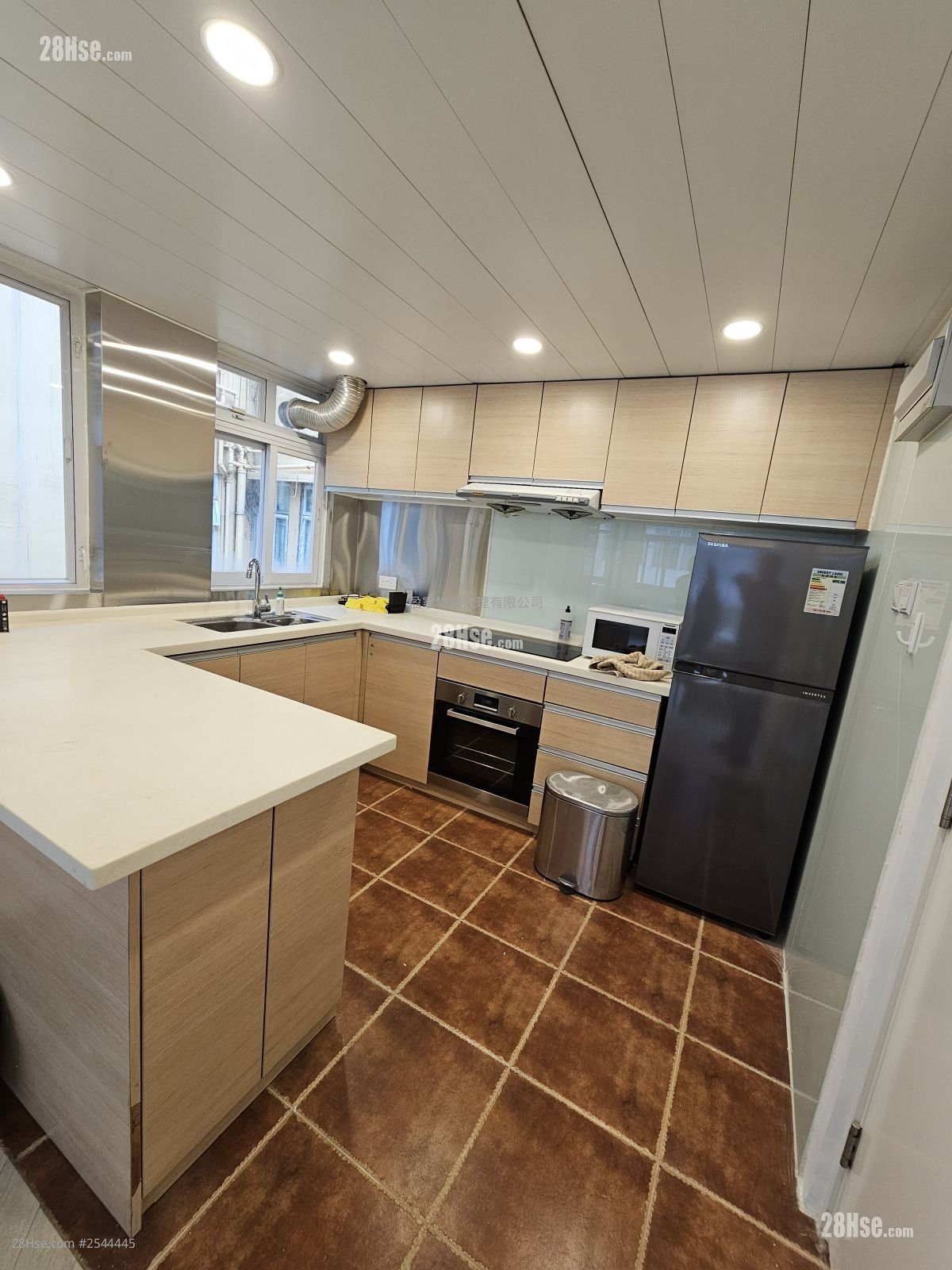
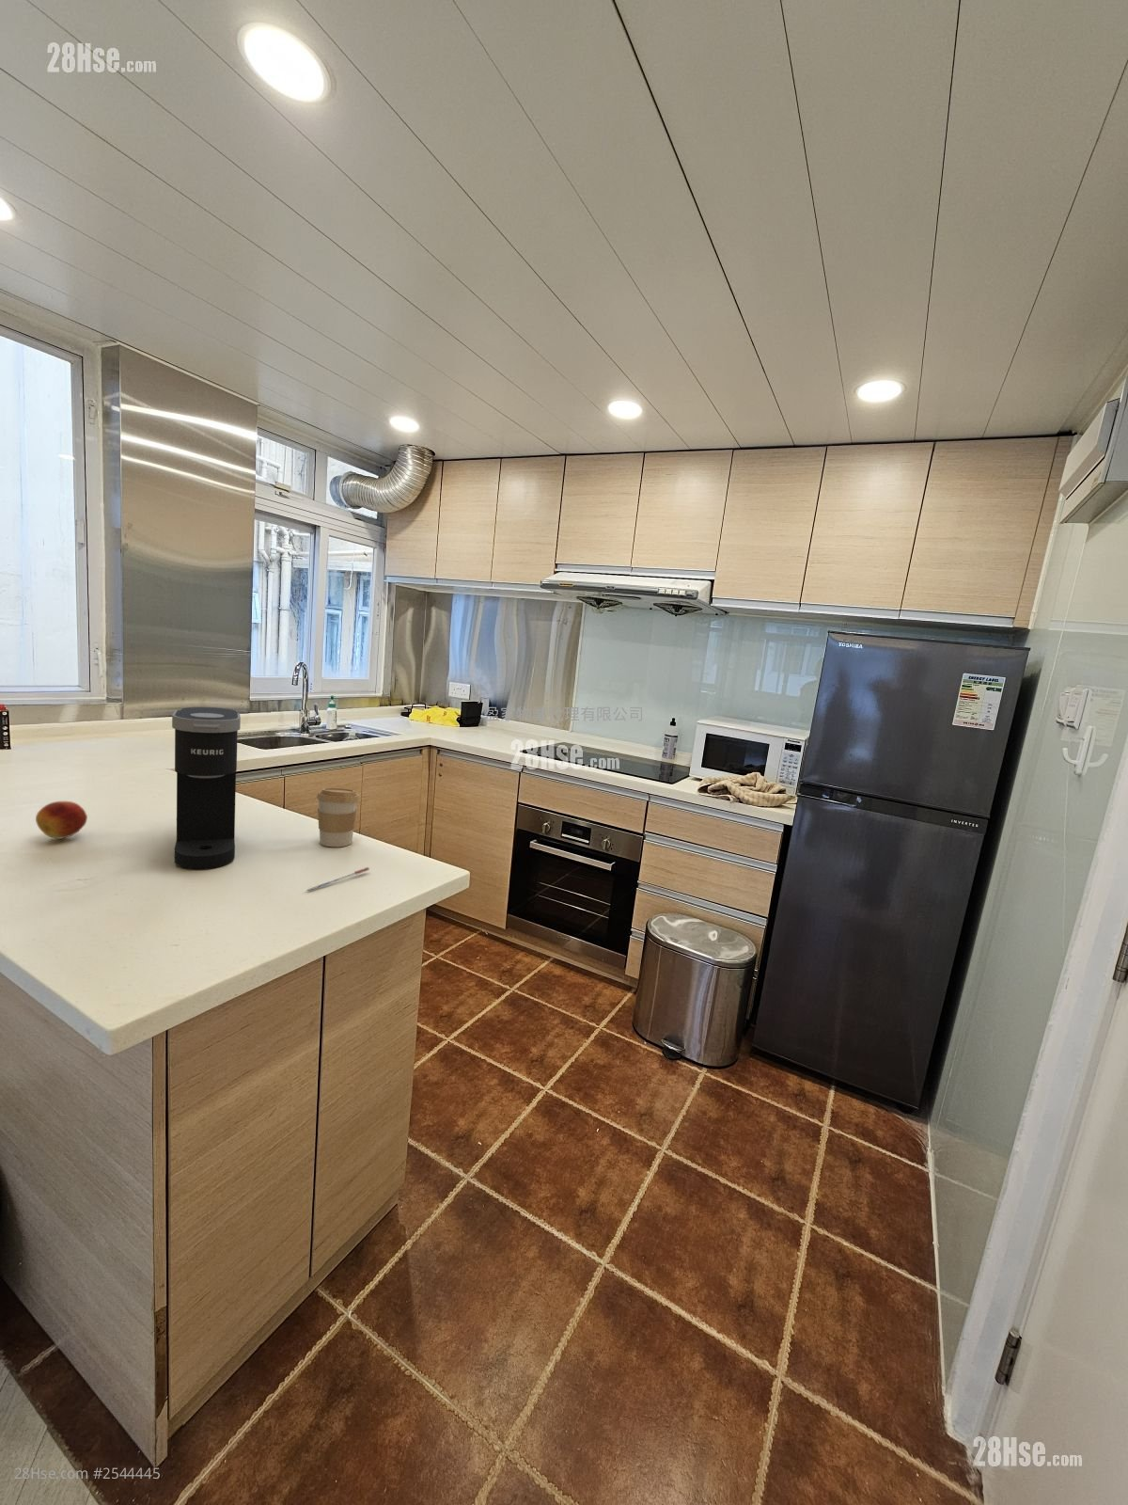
+ coffee cup (337, 814)
+ fruit (62, 819)
+ pen (339, 878)
+ coffee maker (207, 780)
